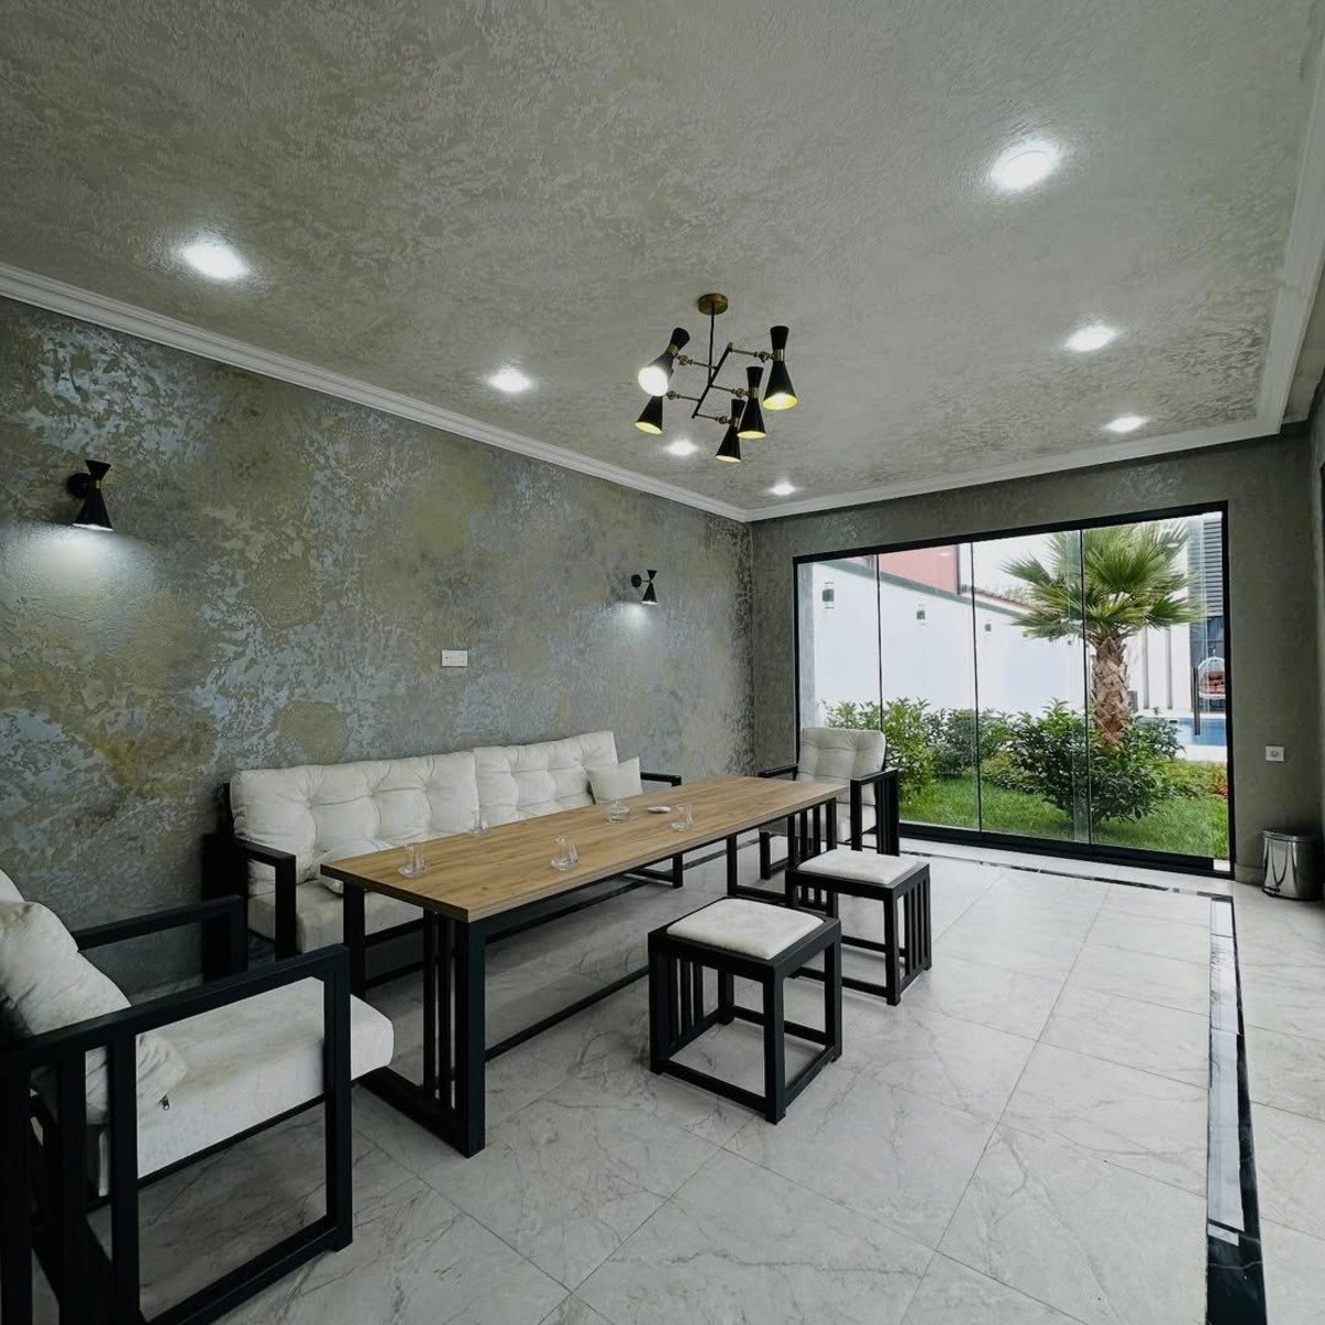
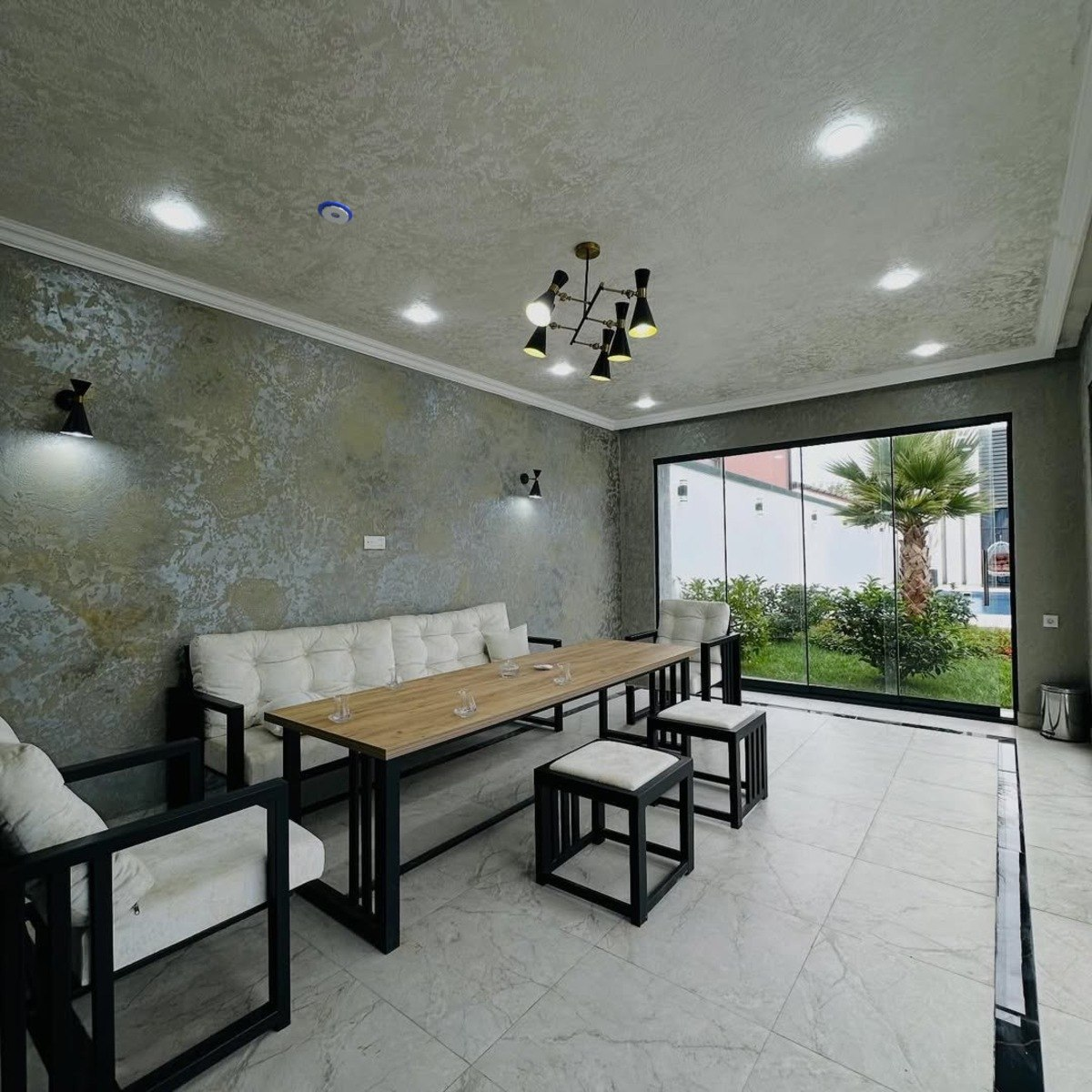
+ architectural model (335, 210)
